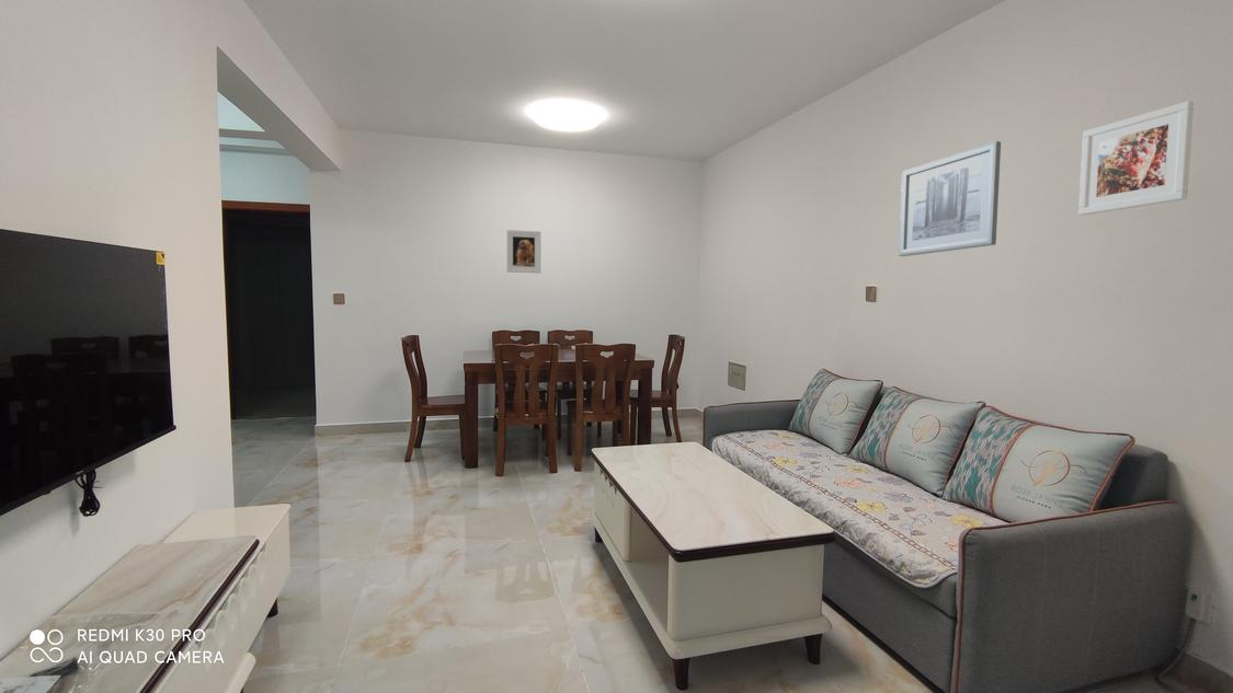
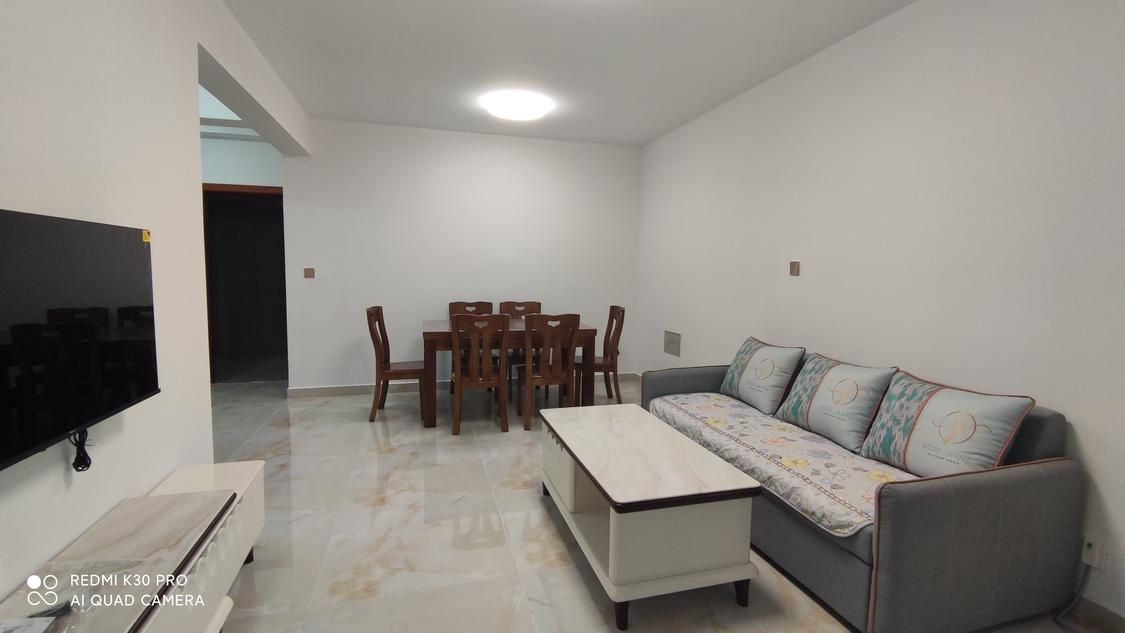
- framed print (523, 252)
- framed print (1131, 162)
- wall art (944, 205)
